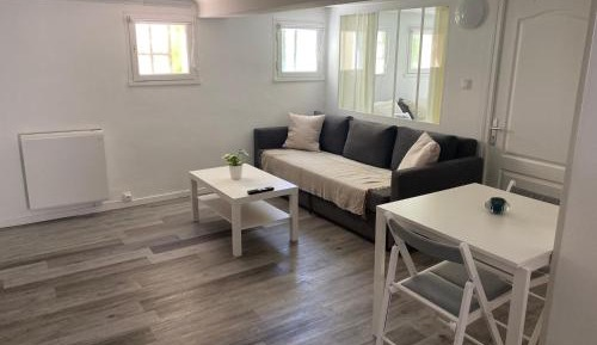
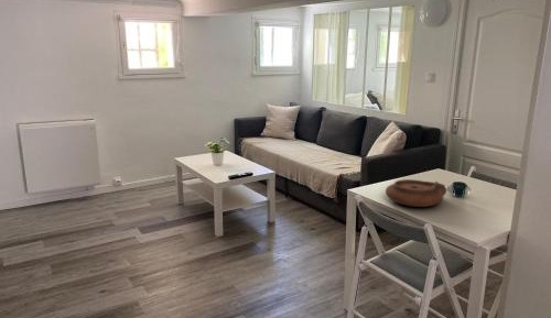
+ plate (418, 193)
